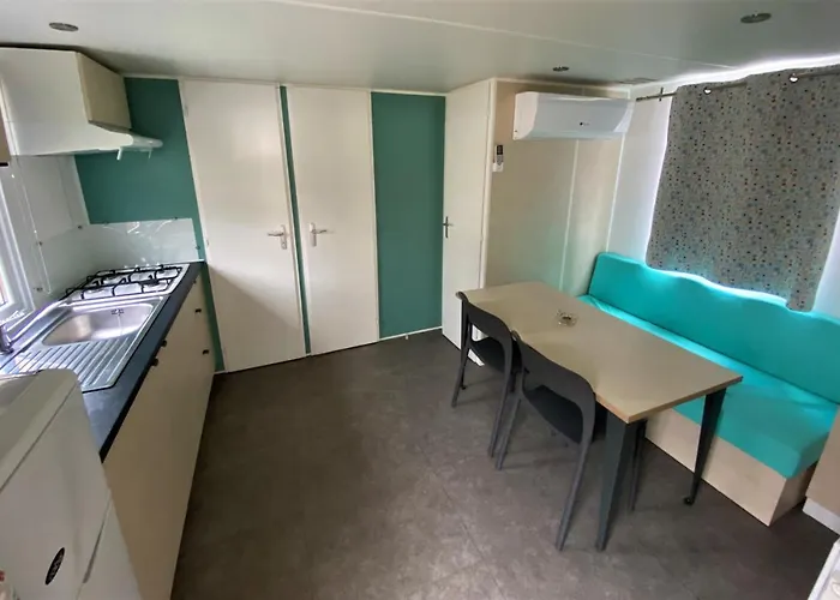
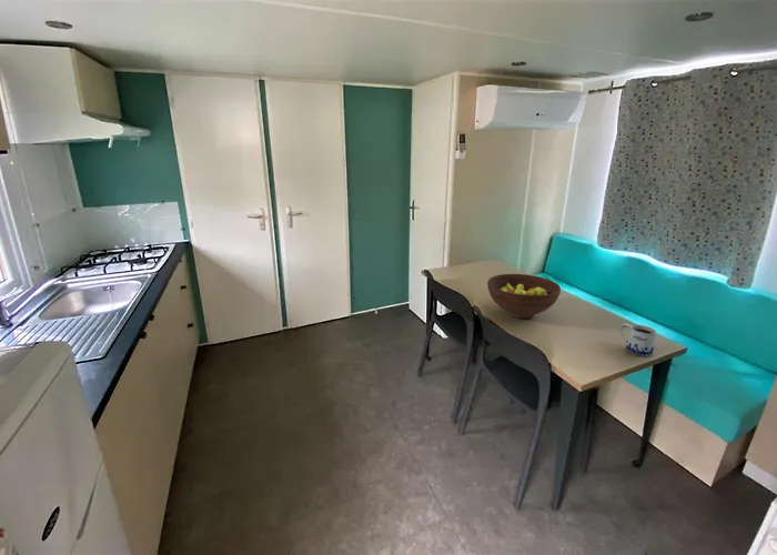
+ fruit bowl (522, 299)
+ mug (637, 339)
